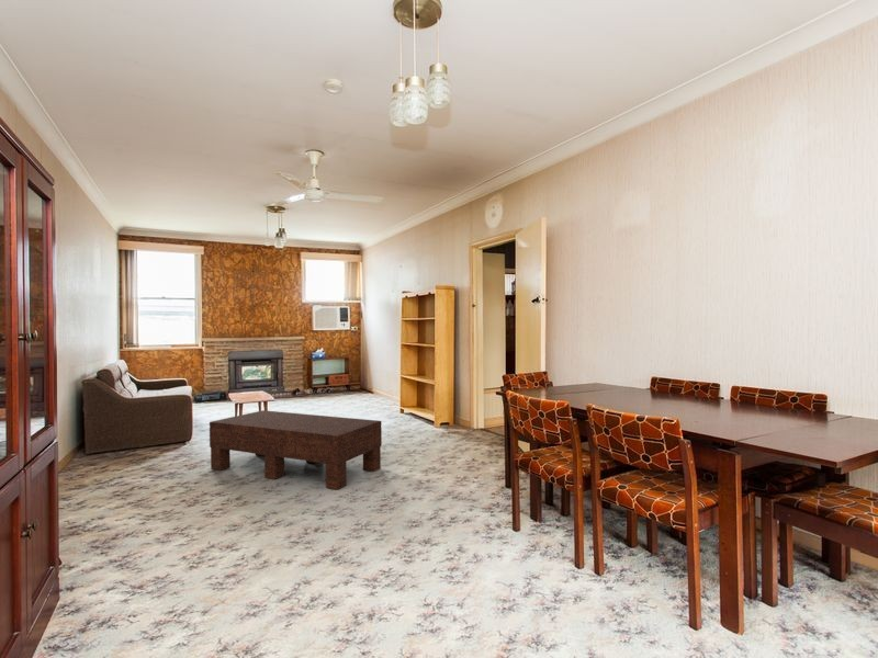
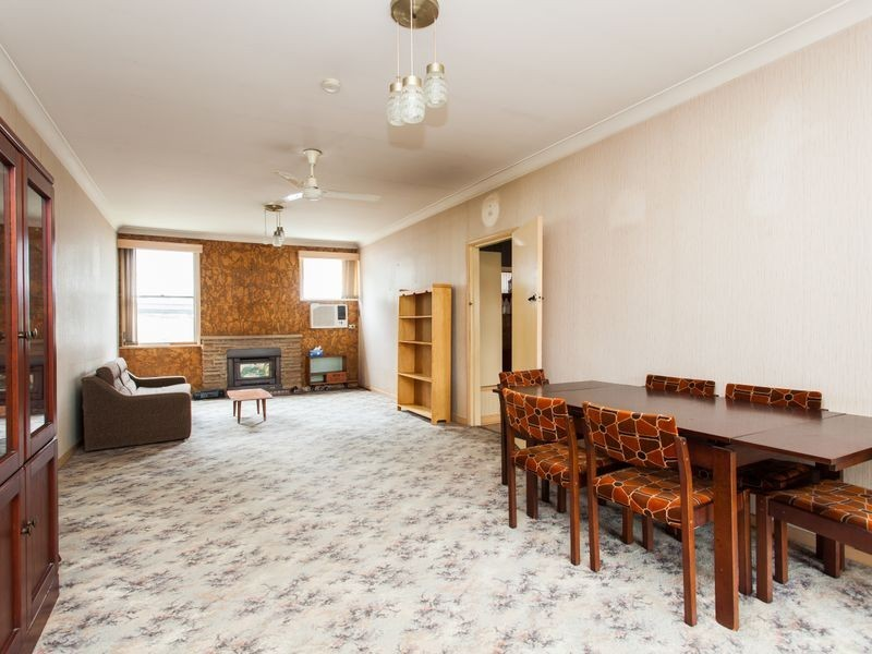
- coffee table (295, 444)
